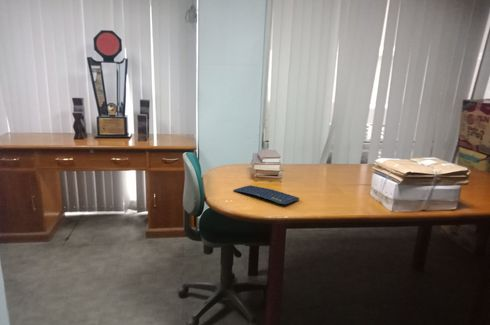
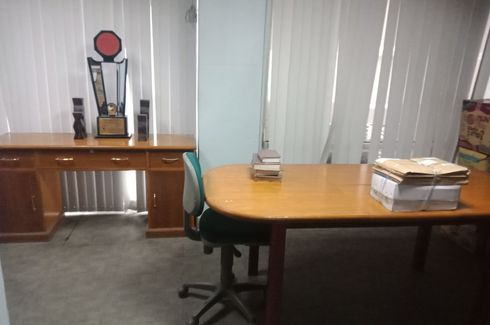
- keyboard (265, 193)
